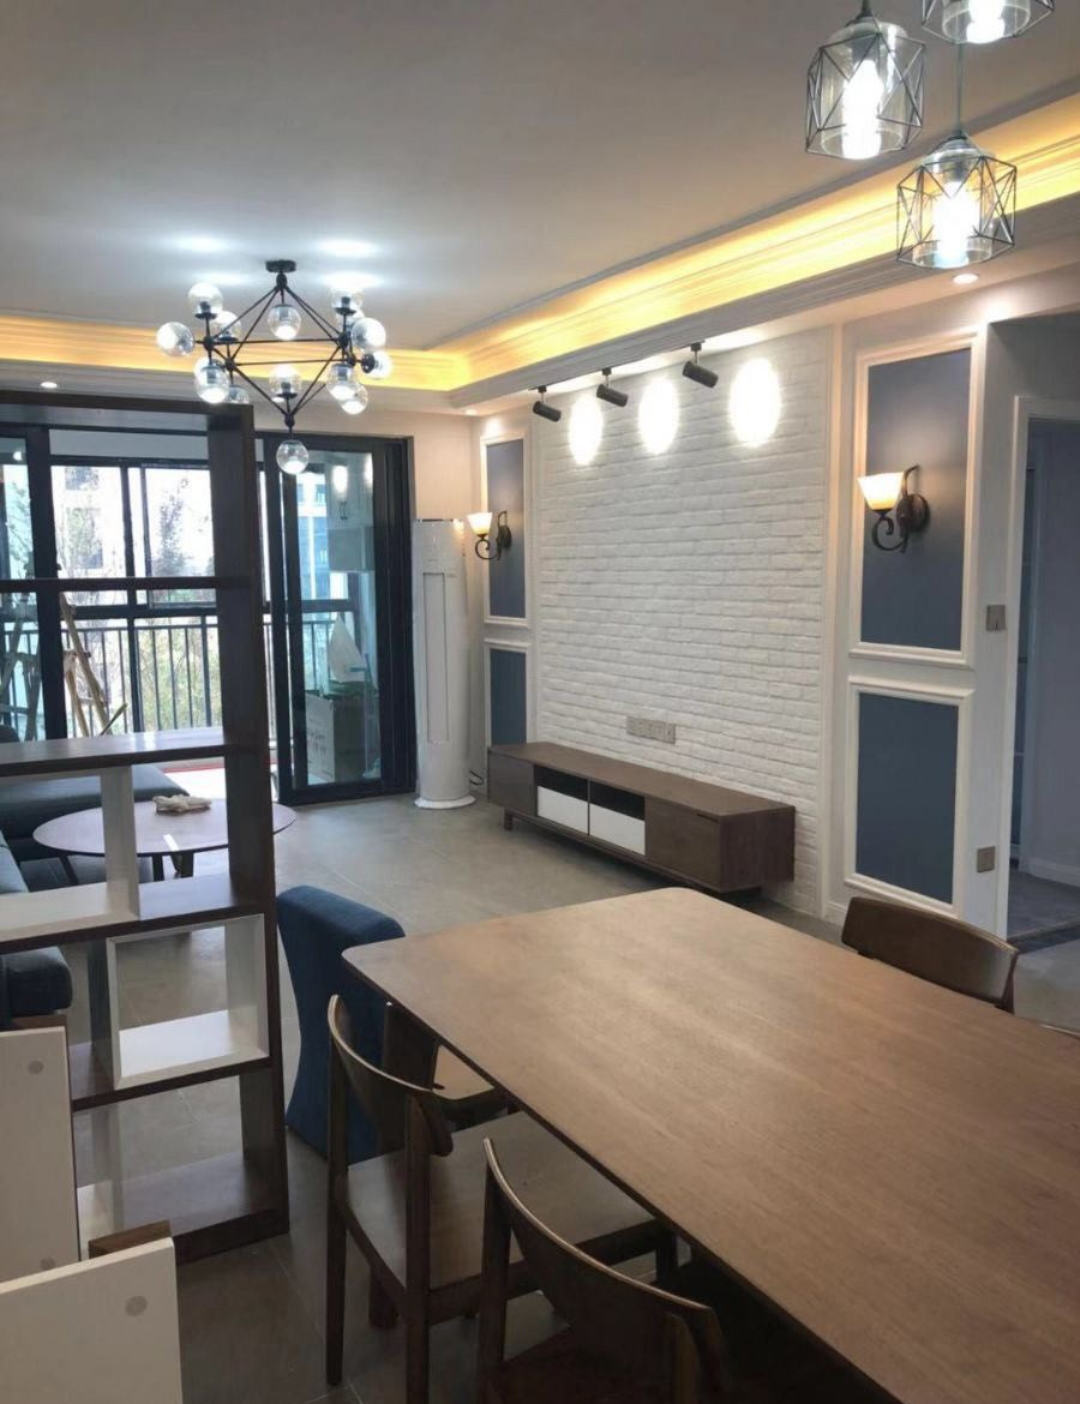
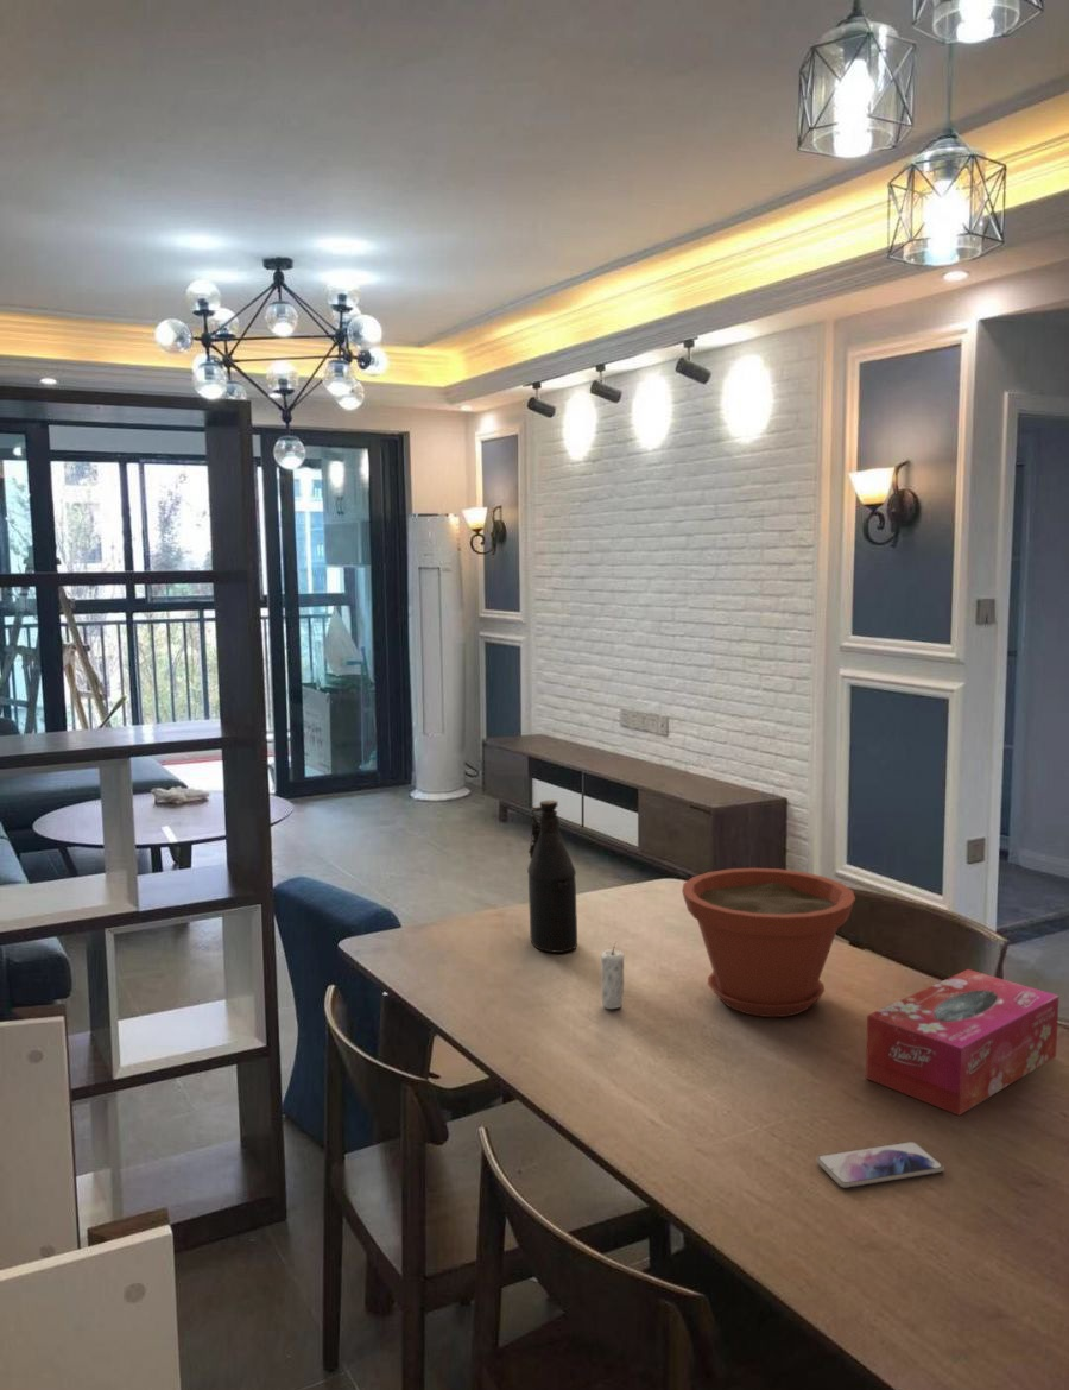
+ bottle (551, 872)
+ plant pot (766, 944)
+ tissue box (963, 1036)
+ candle (612, 973)
+ smartphone (879, 1163)
